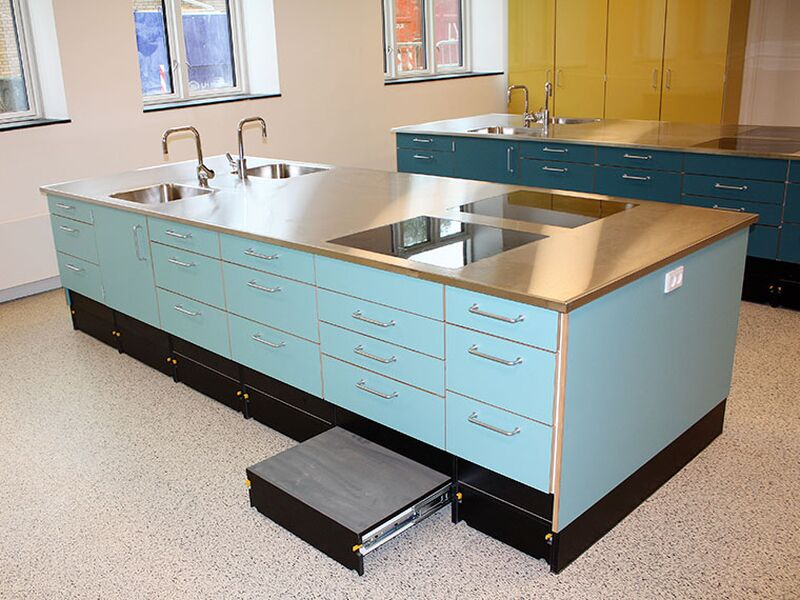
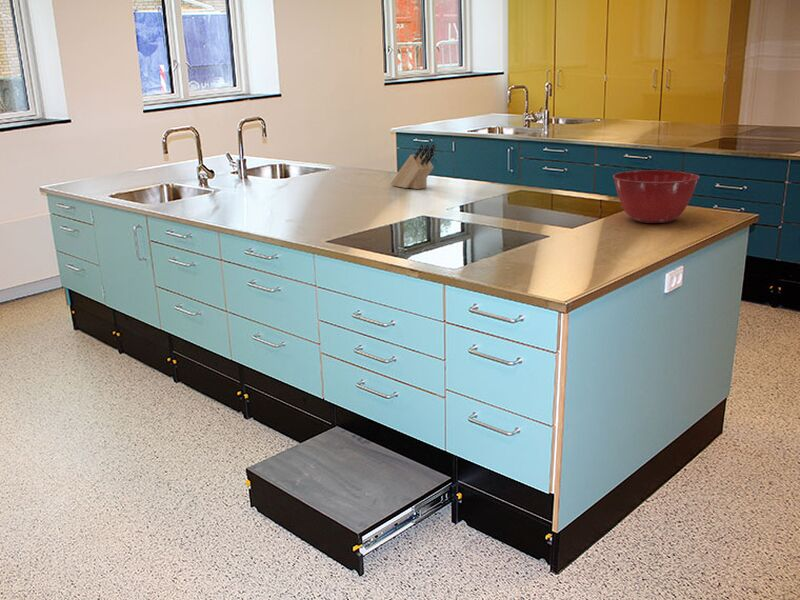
+ knife block (414, 164)
+ mixing bowl (654, 197)
